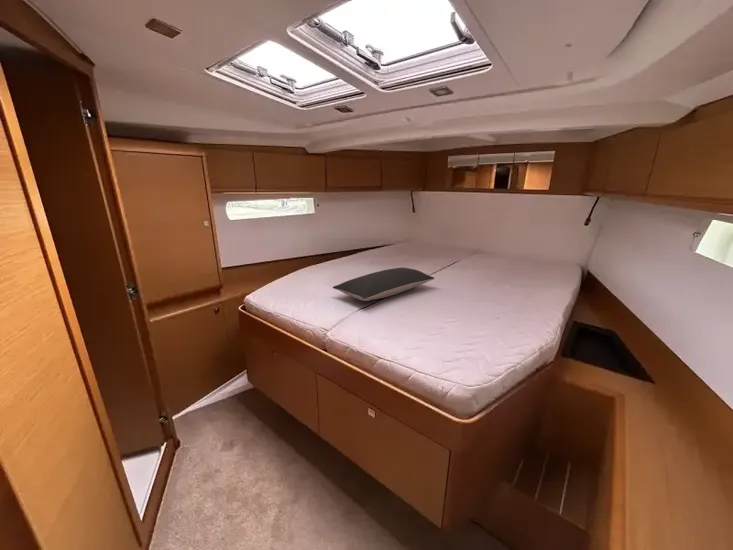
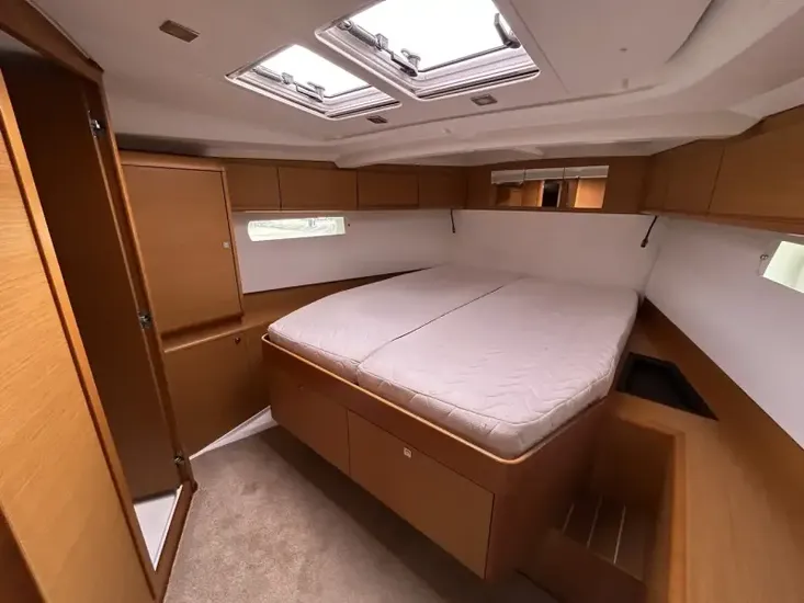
- pillow (385, 283)
